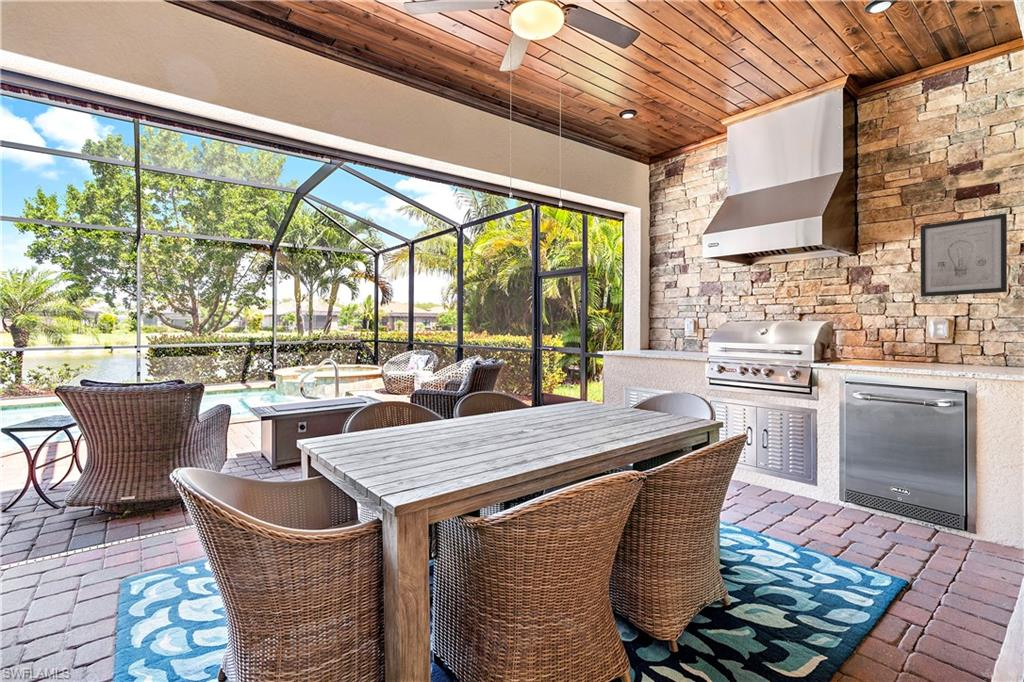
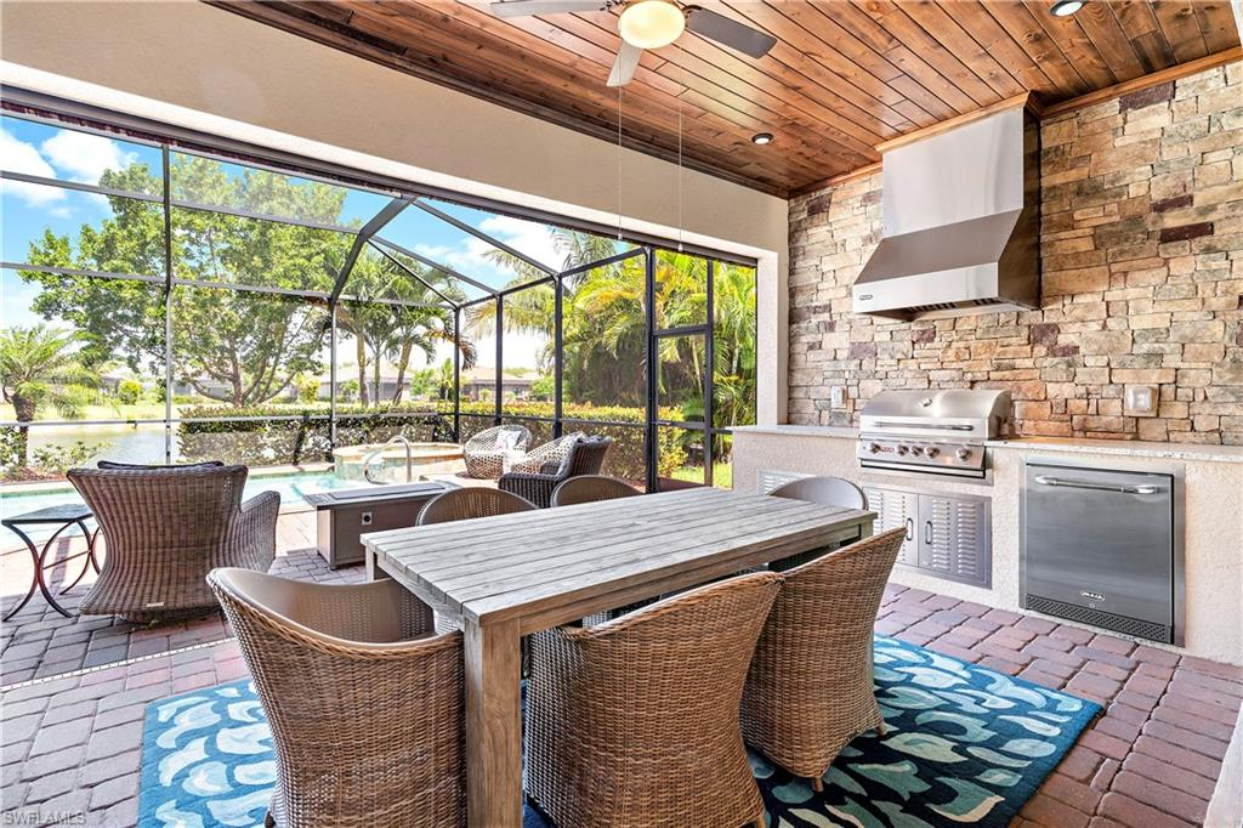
- wall art (961, 257)
